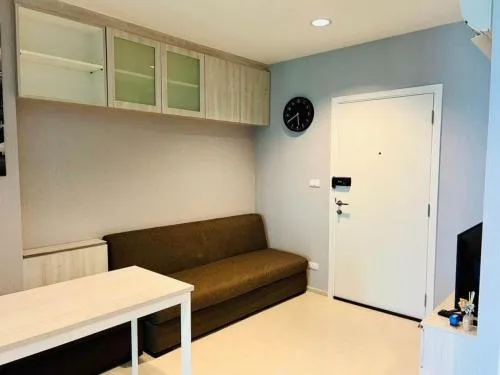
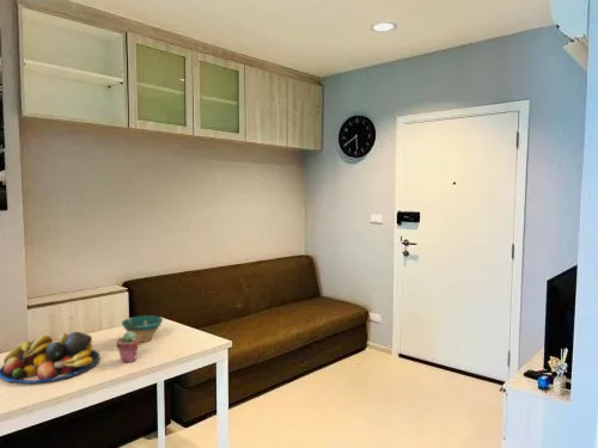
+ potted succulent (128, 345)
+ fruit bowl (50, 349)
+ bowl (142, 330)
